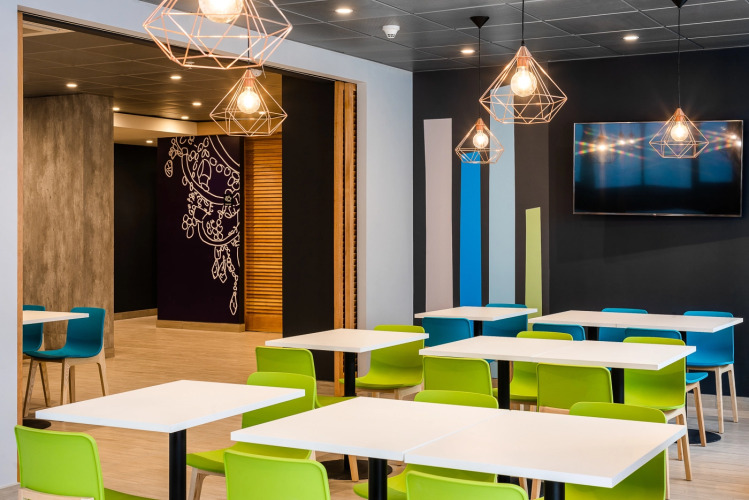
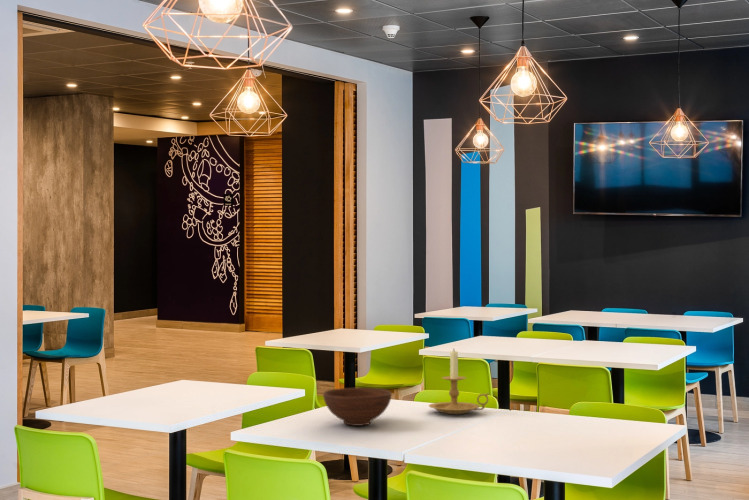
+ candle holder (454, 380)
+ bowl (357, 408)
